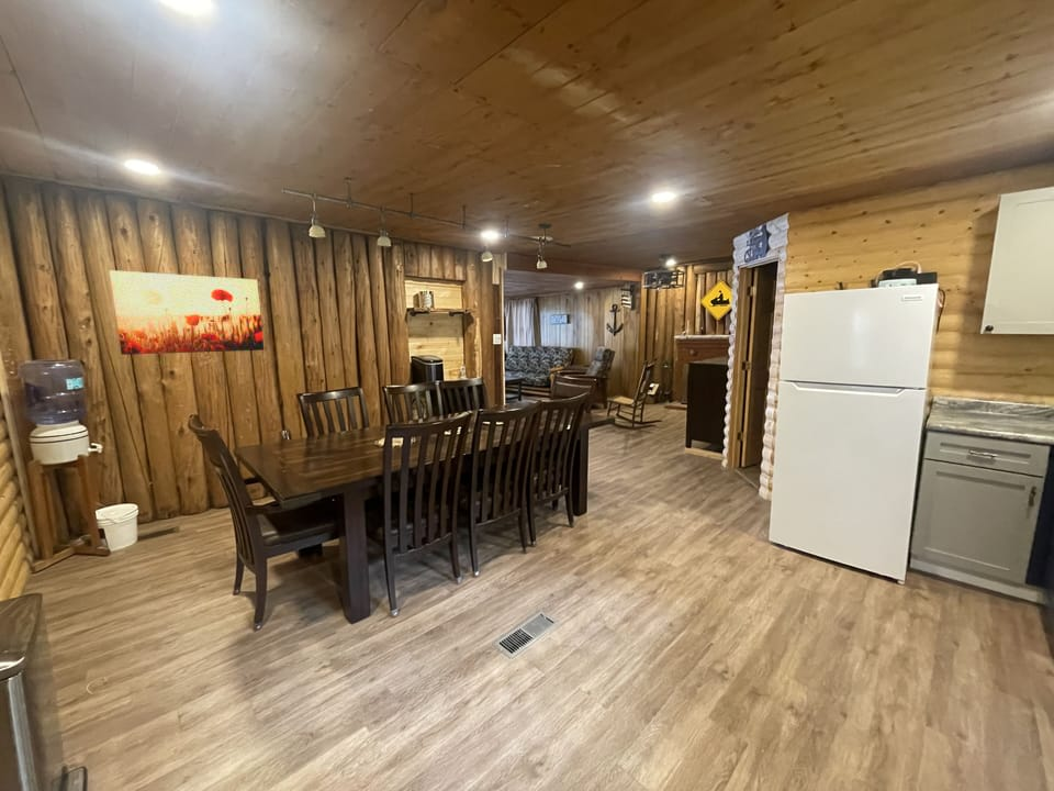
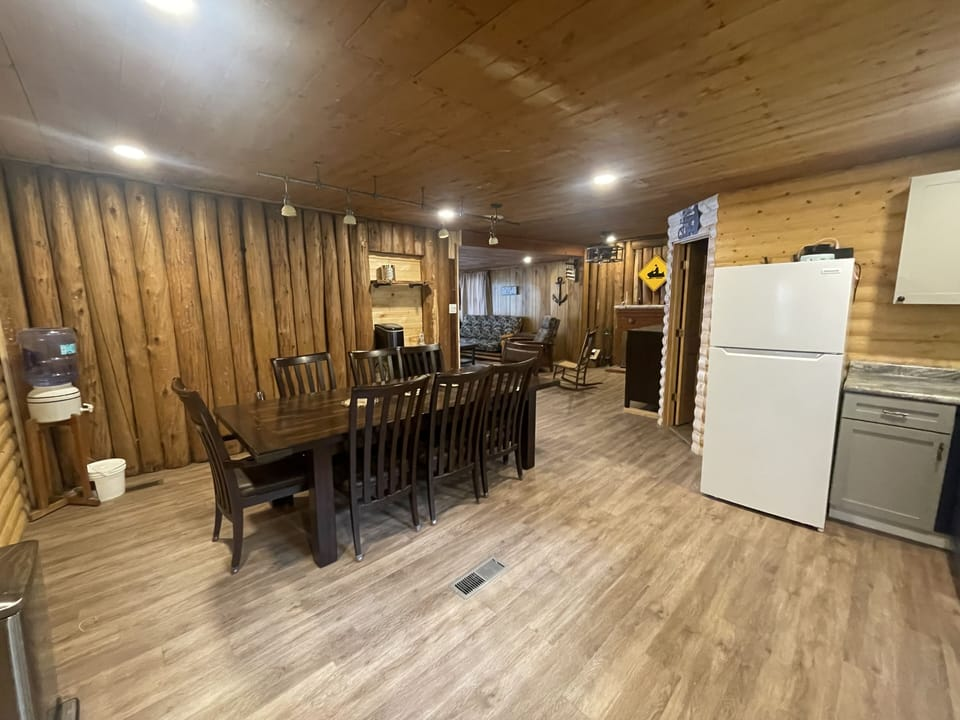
- wall art (193, 314)
